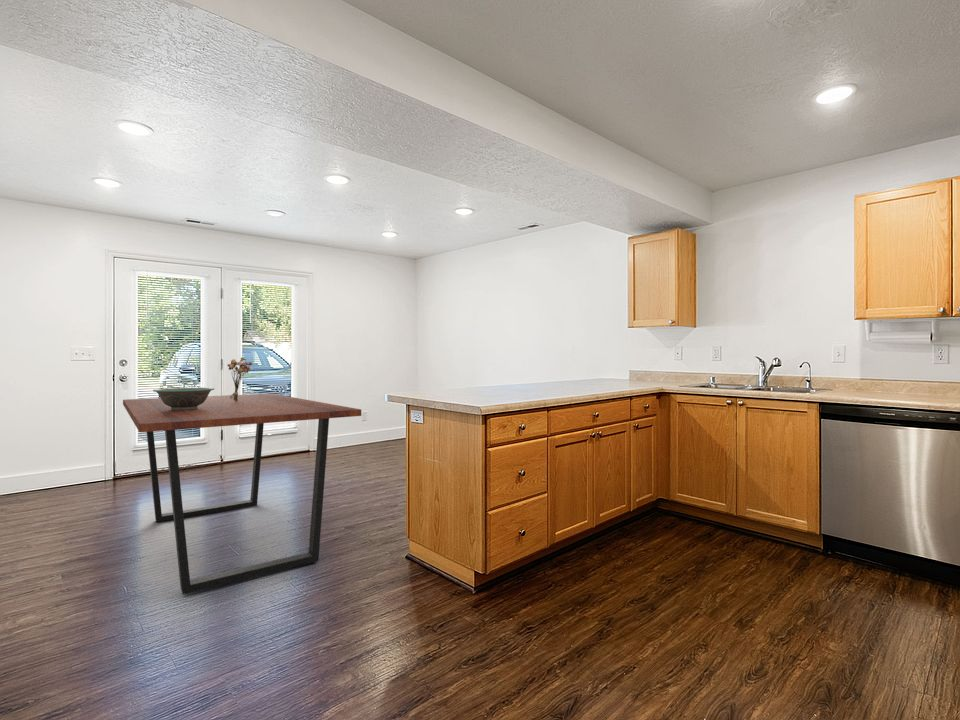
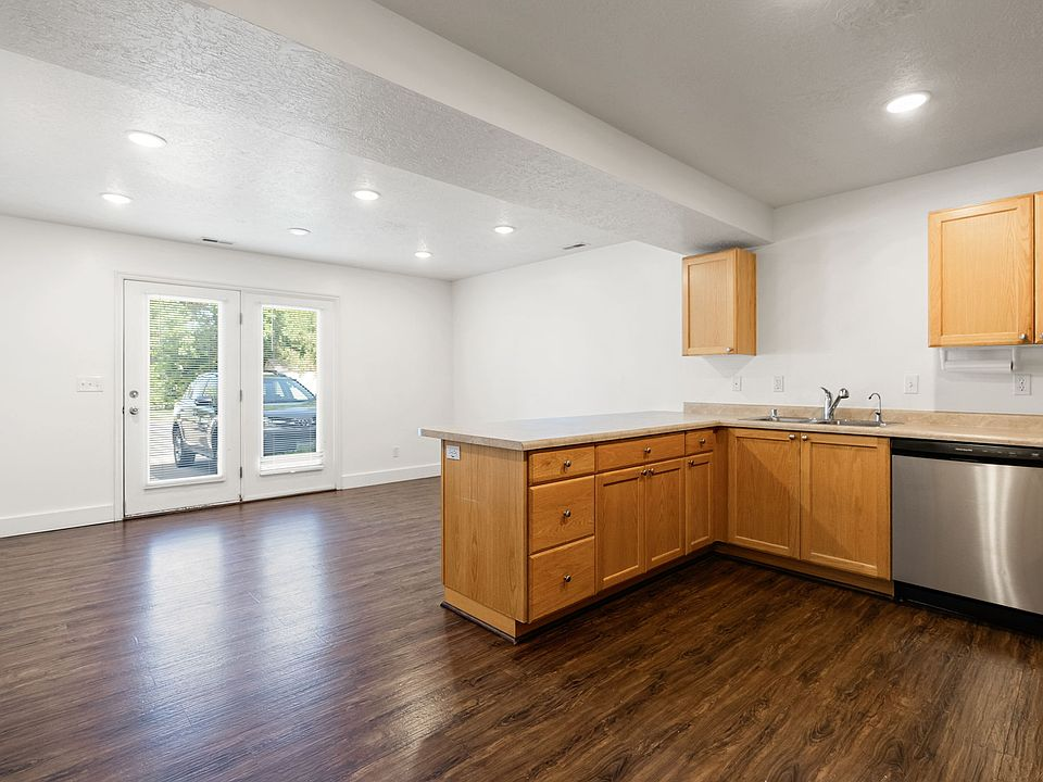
- bouquet (239, 379)
- decorative bowl (184, 398)
- dining table (252, 475)
